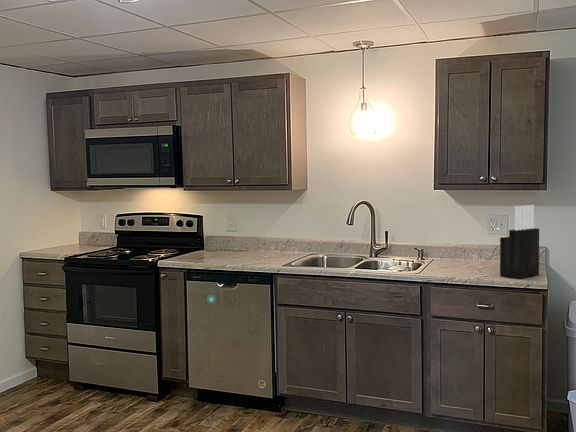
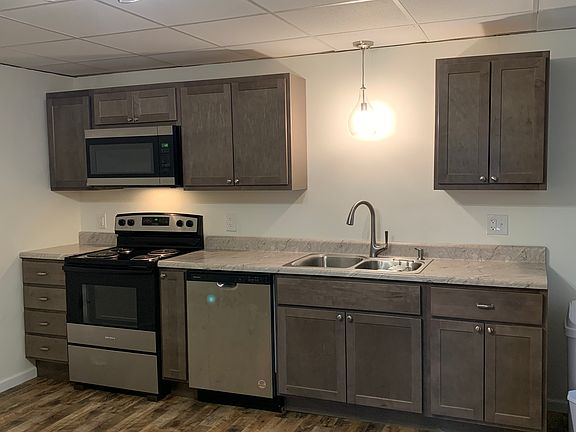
- knife block (517, 240)
